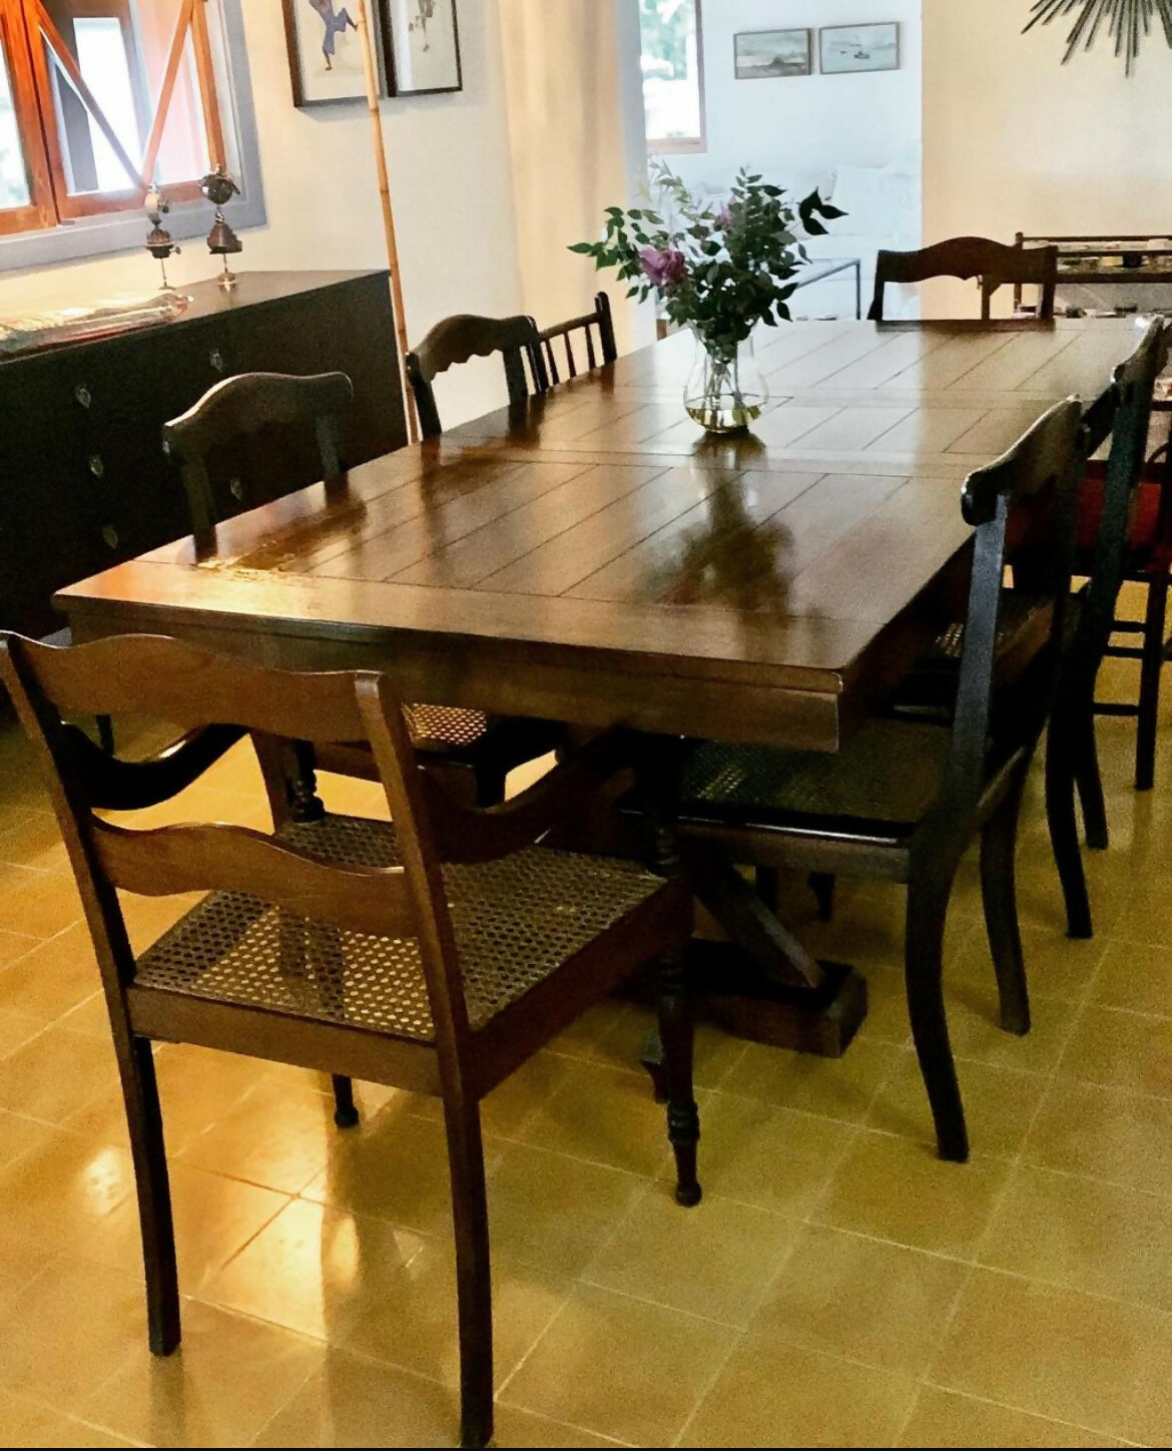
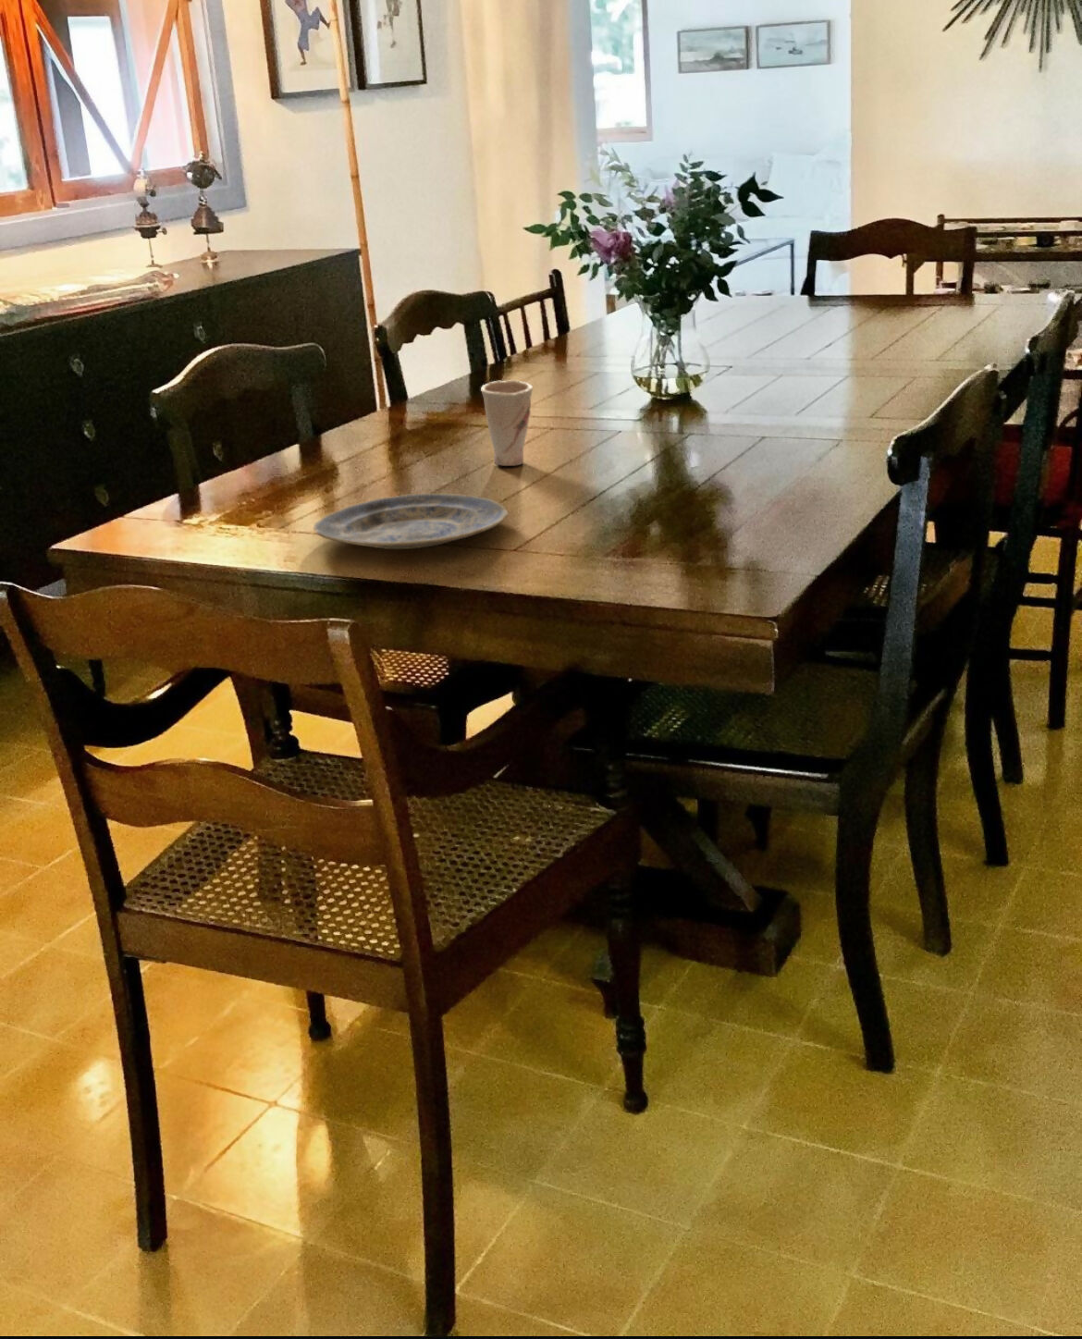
+ cup (510, 425)
+ plate (412, 525)
